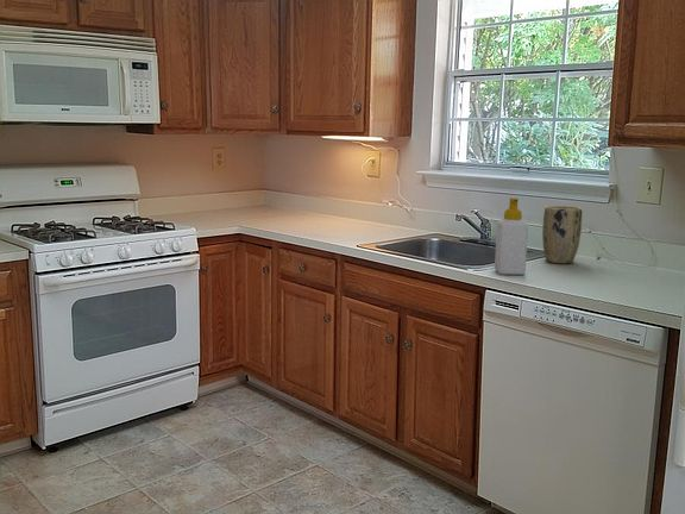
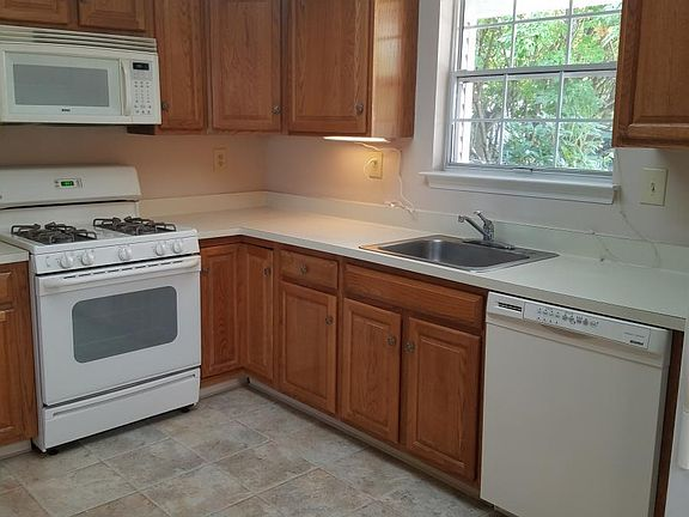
- plant pot (561, 234)
- soap bottle (511, 236)
